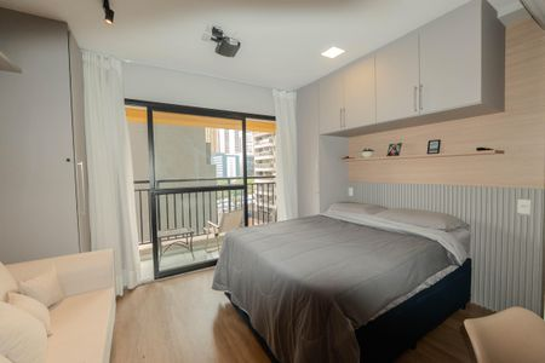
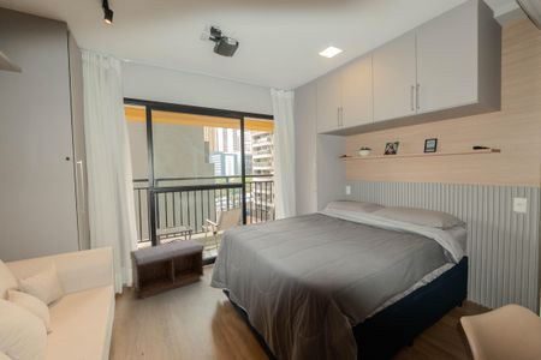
+ bench (168, 265)
